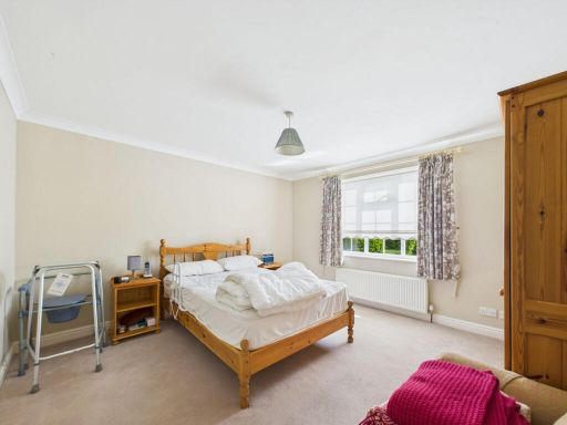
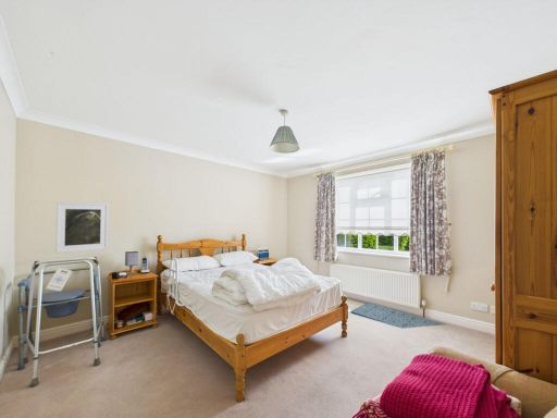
+ rug (398, 318)
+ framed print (83, 226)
